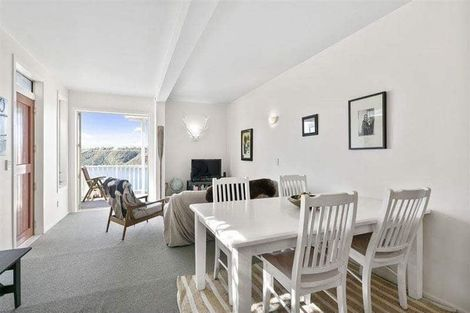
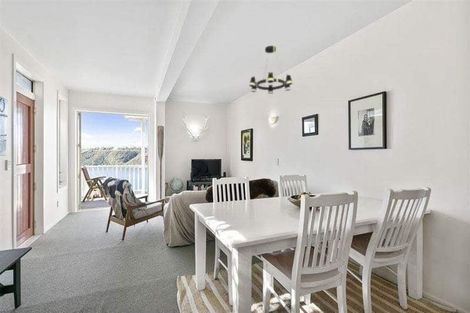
+ chandelier (270, 72)
